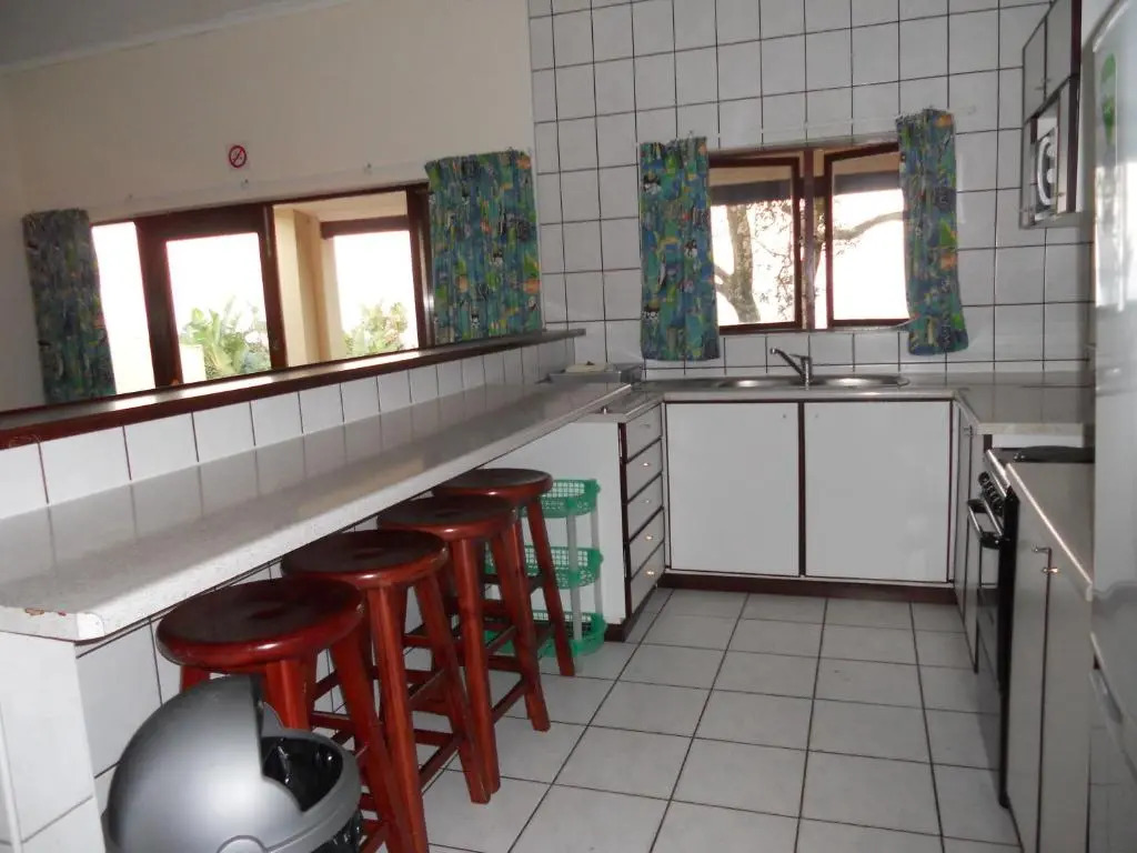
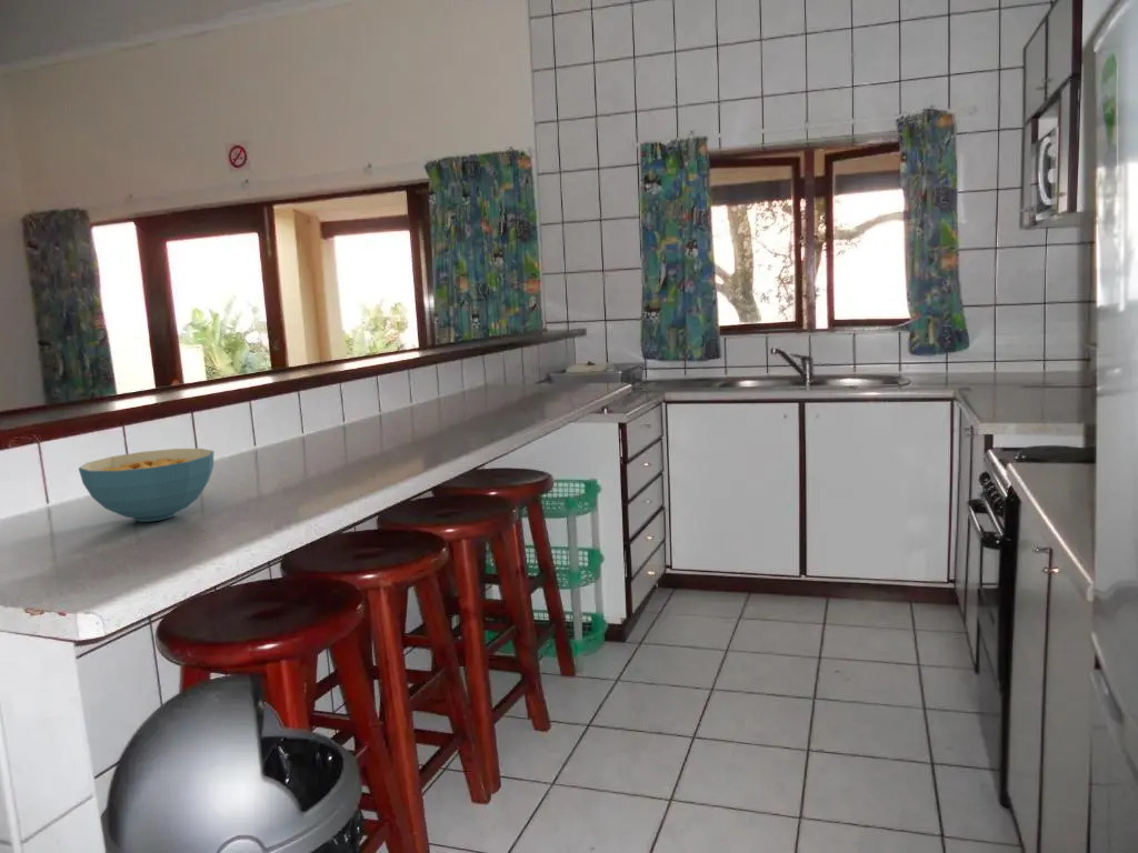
+ cereal bowl (152, 488)
